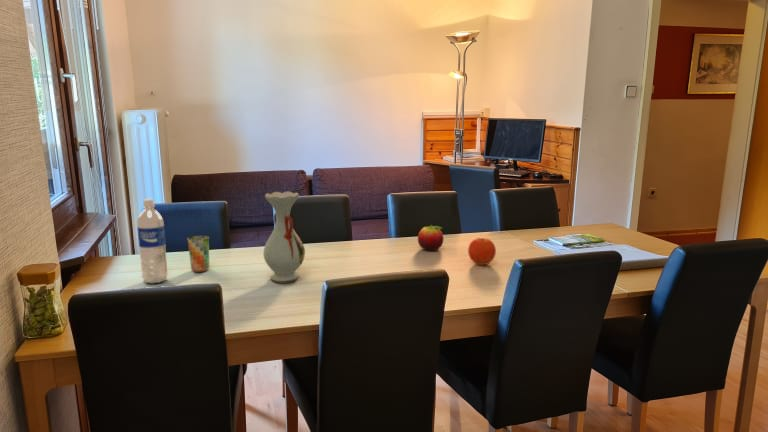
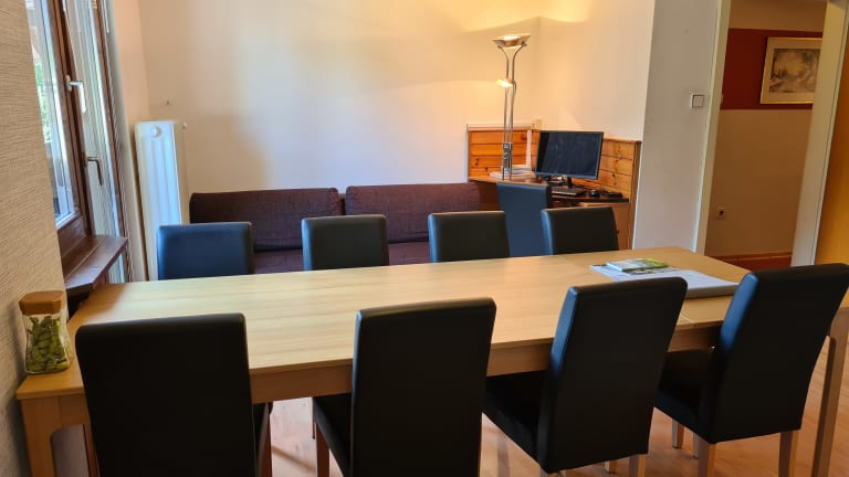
- vase (283, 236)
- fruit (430, 237)
- fruit (481, 251)
- cup (199, 253)
- water bottle (152, 240)
